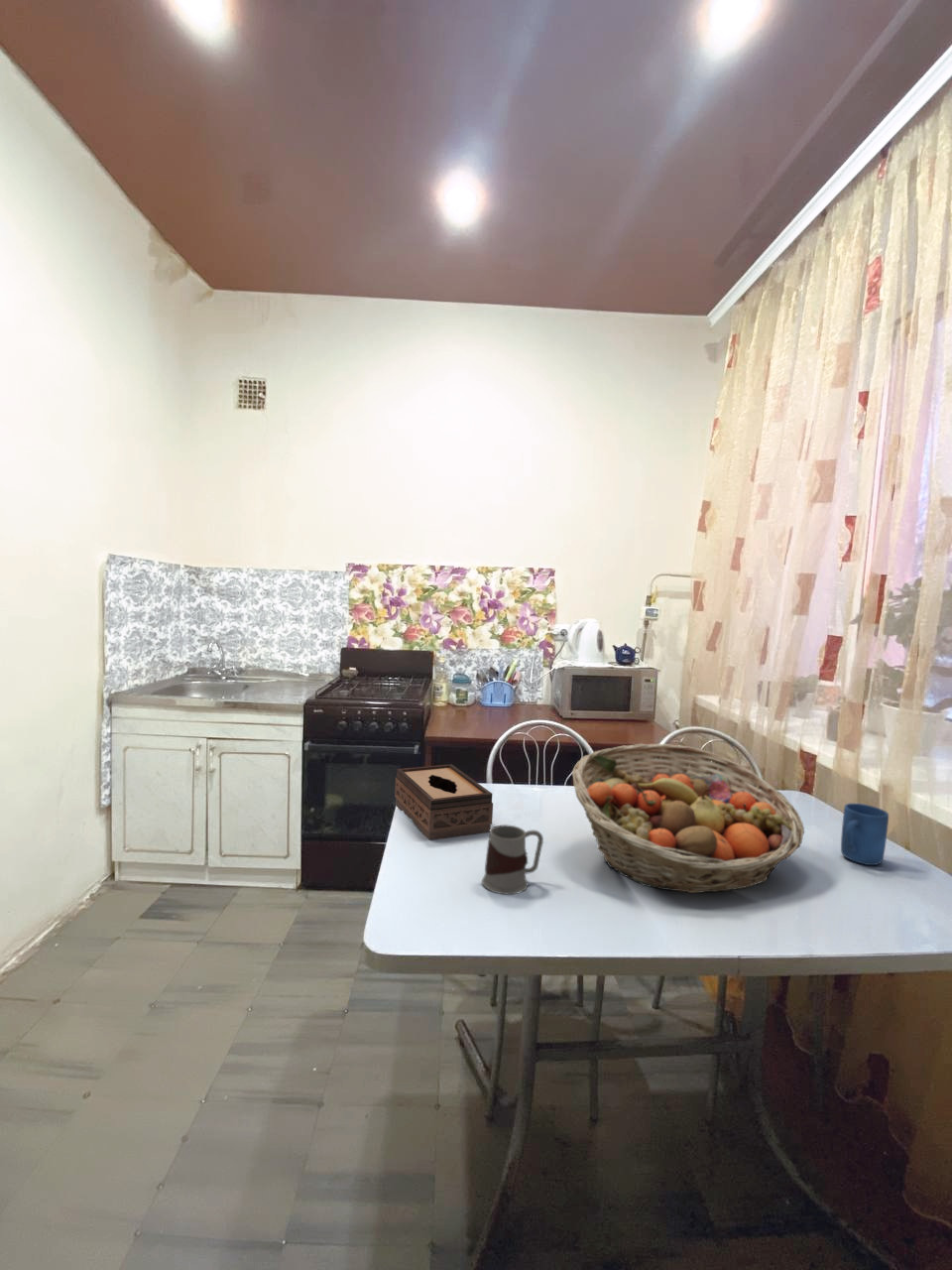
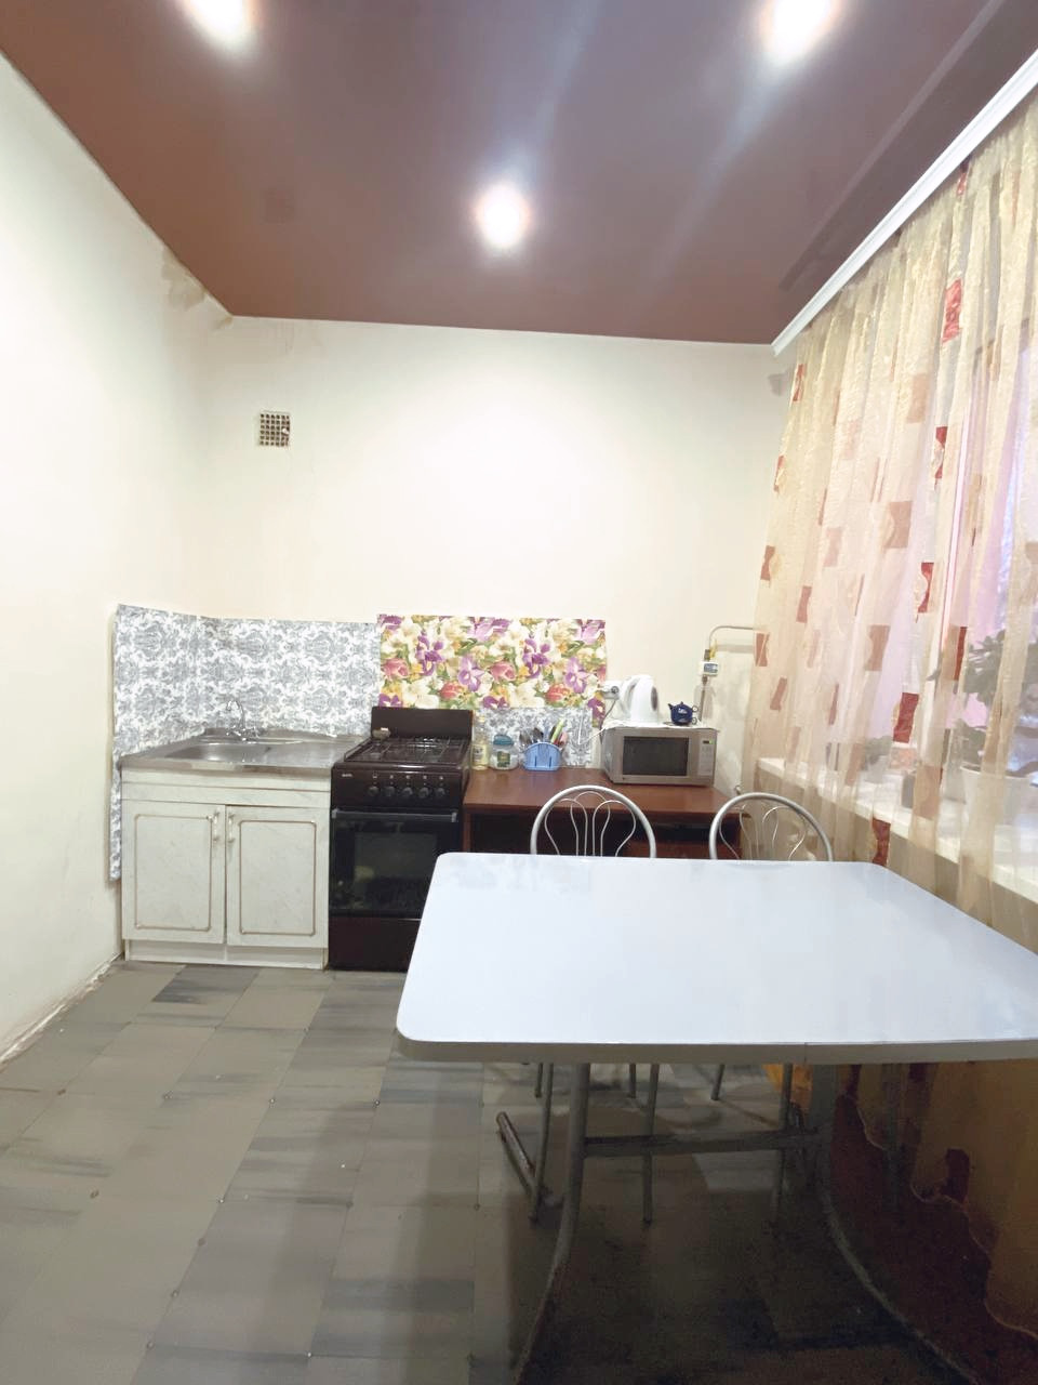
- mug (513, 856)
- mug (860, 835)
- tissue box (441, 800)
- fruit basket (682, 813)
